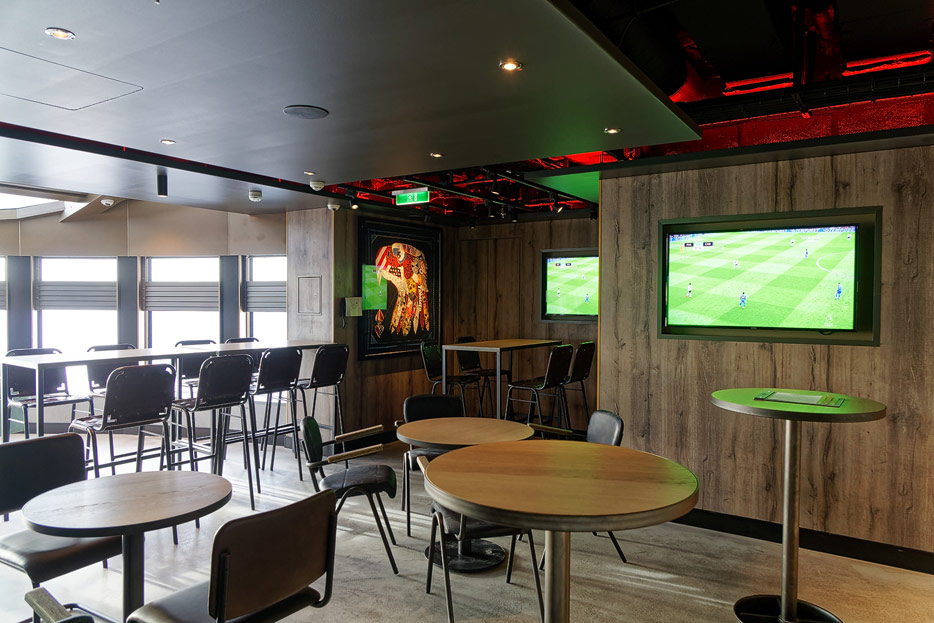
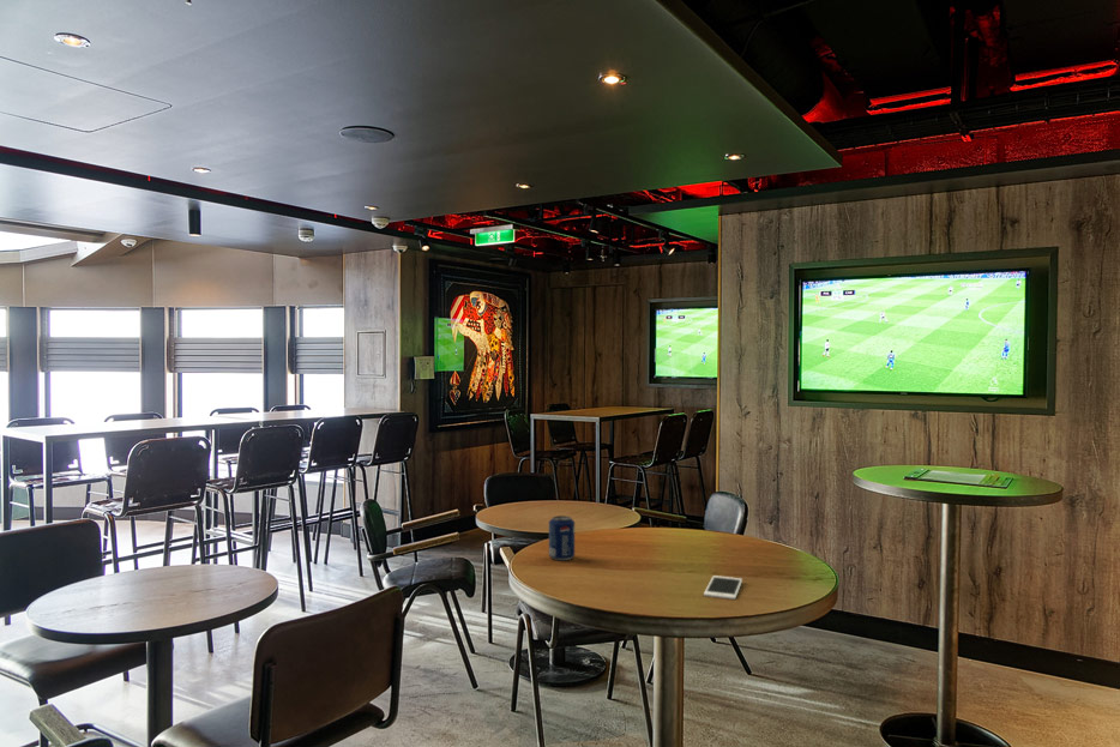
+ beverage can (561, 537)
+ cell phone (723, 586)
